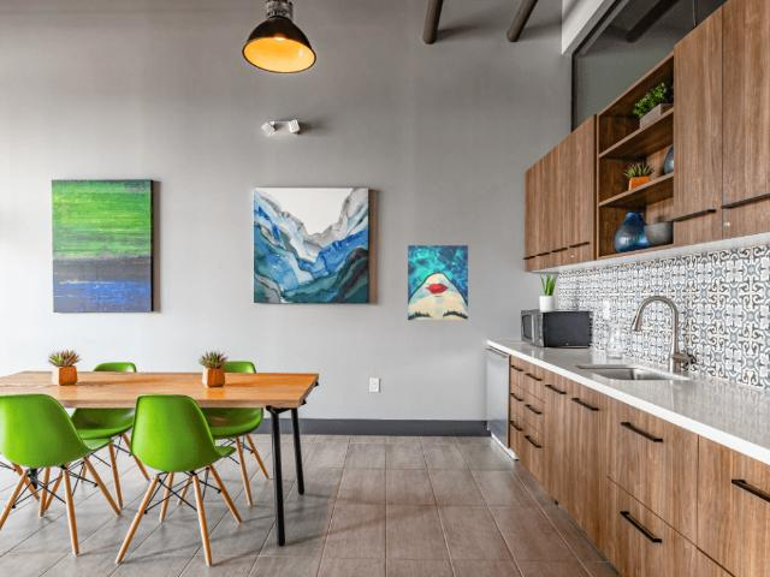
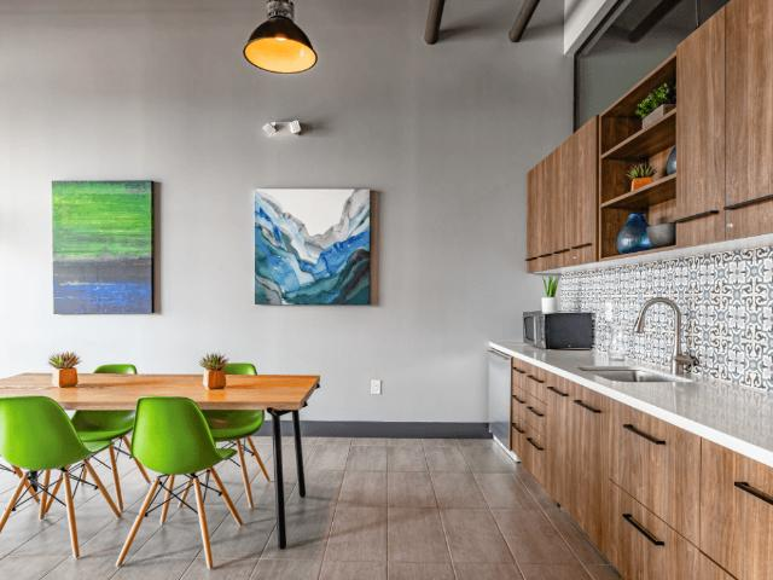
- wall art (437, 282)
